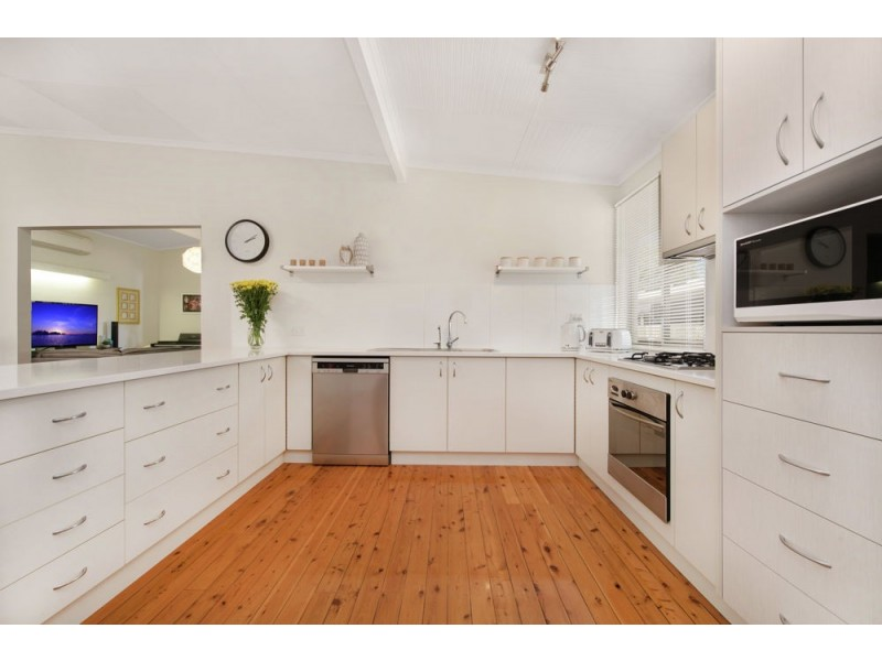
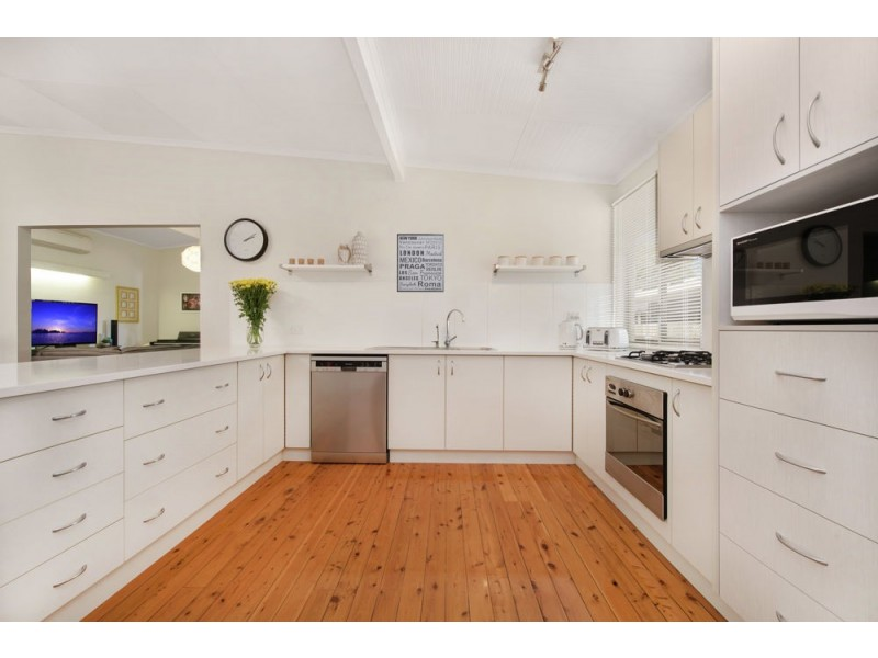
+ wall art (420, 262)
